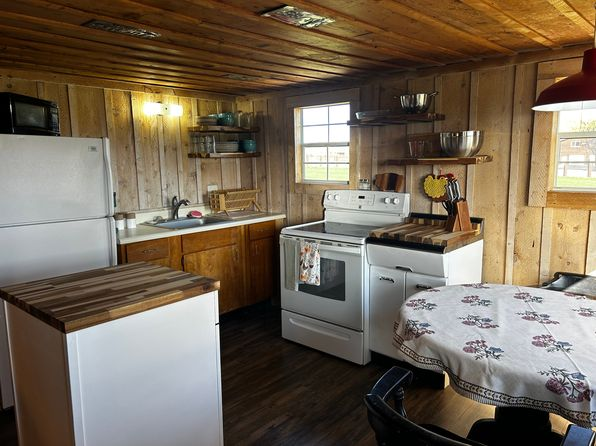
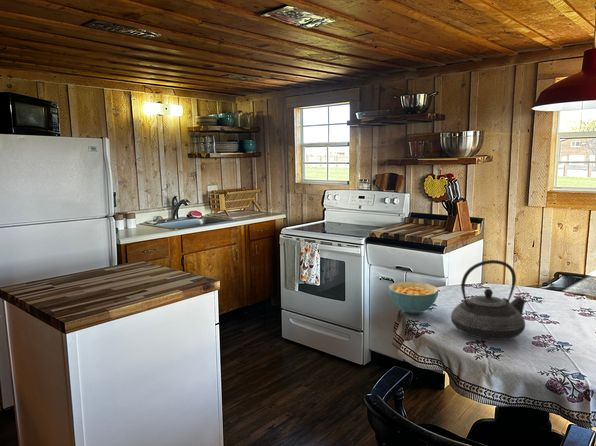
+ teapot (492, 296)
+ cereal bowl (412, 299)
